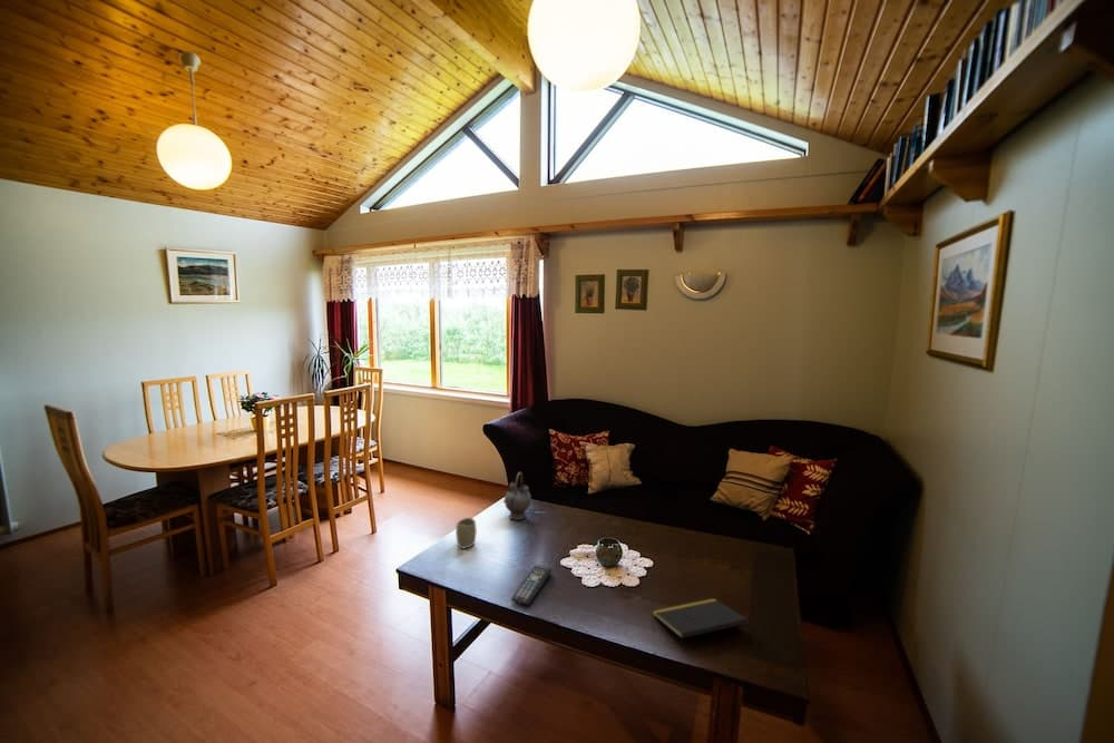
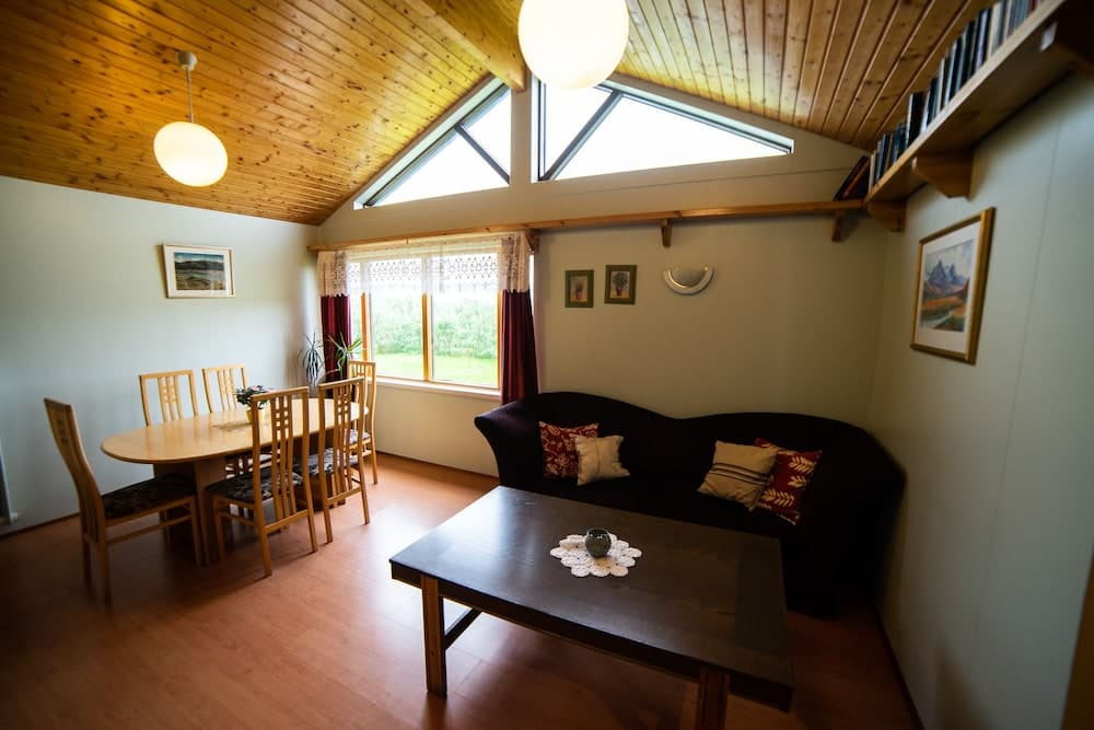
- remote control (532, 583)
- notepad (697, 616)
- cup (466, 532)
- teapot (516, 496)
